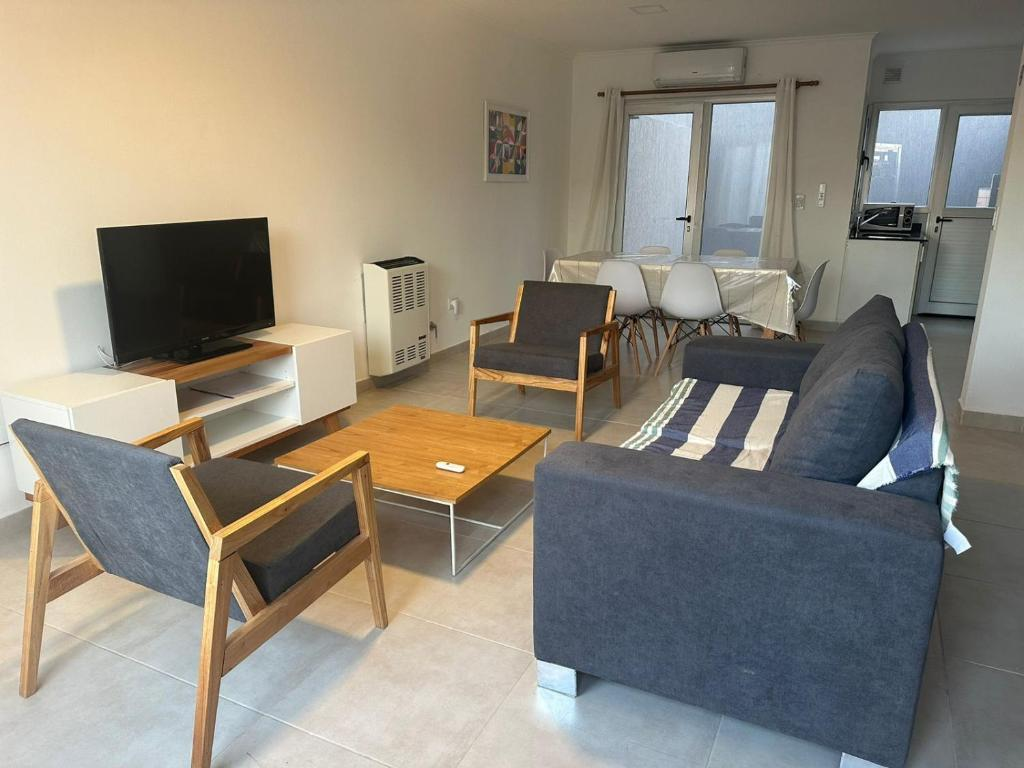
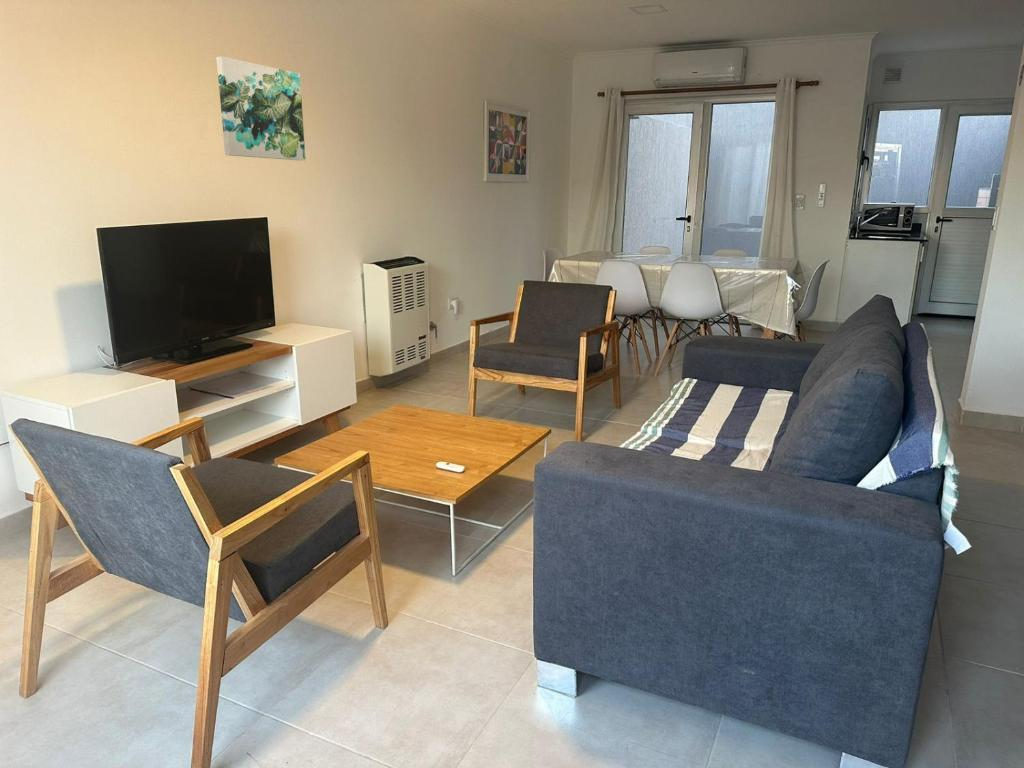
+ wall art (263, 112)
